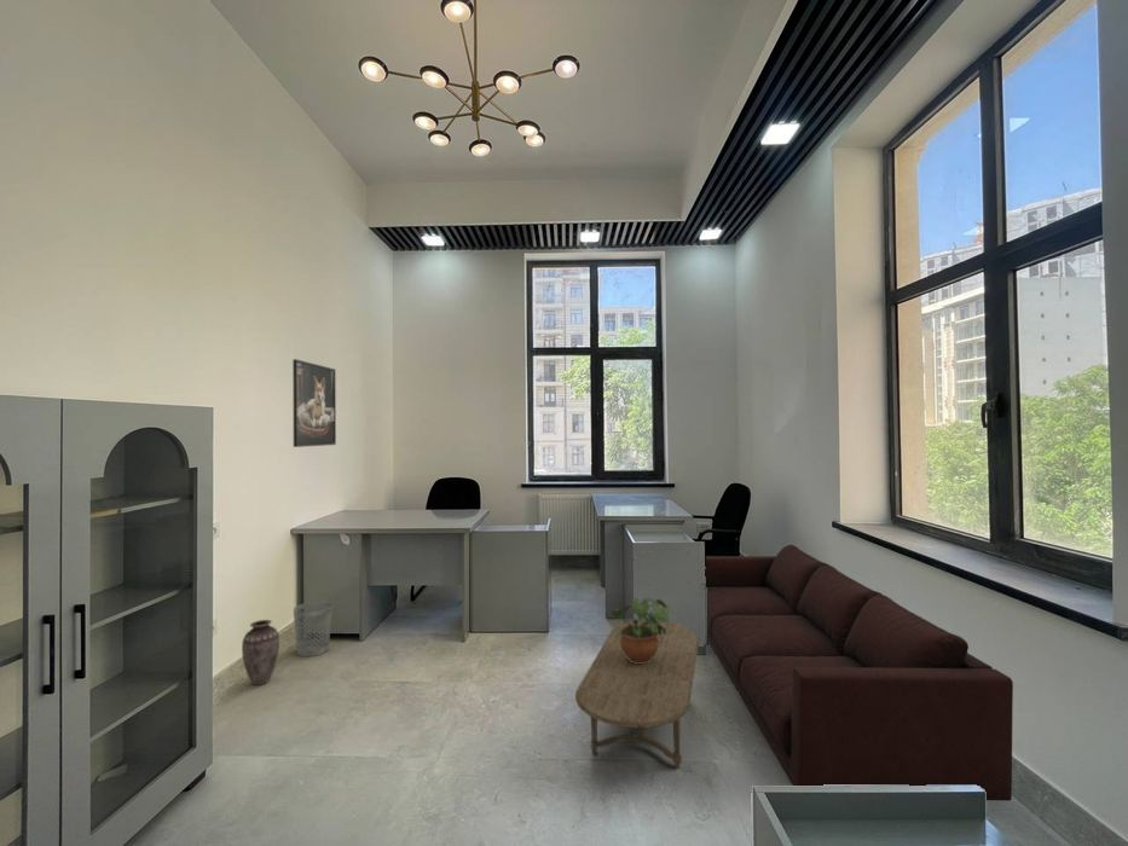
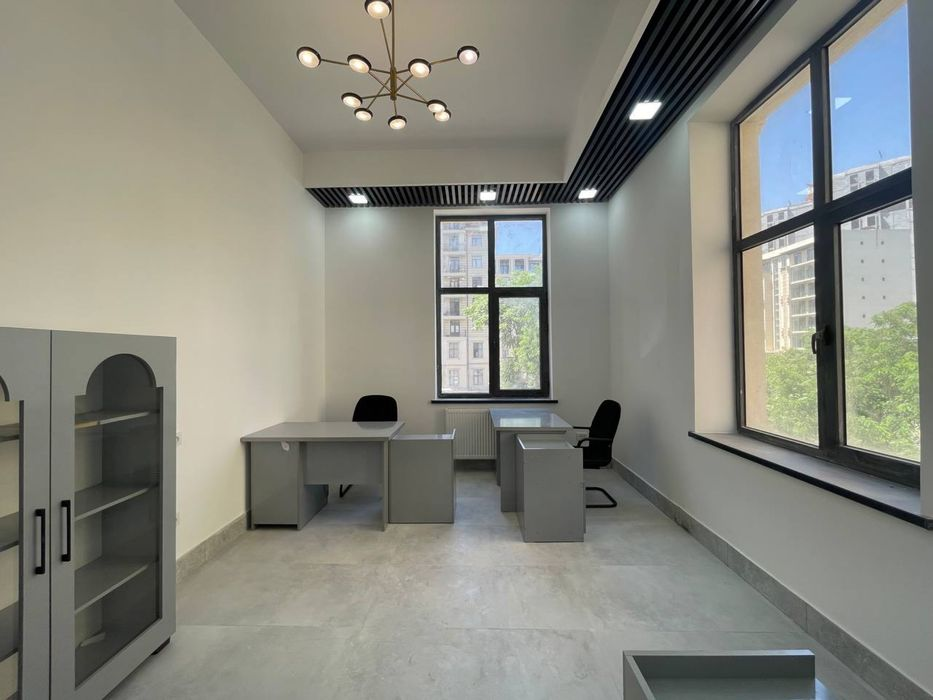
- wastebasket (313, 628)
- coffee table (644, 693)
- vase (260, 651)
- sofa (798, 627)
- potted plant (643, 626)
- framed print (316, 405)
